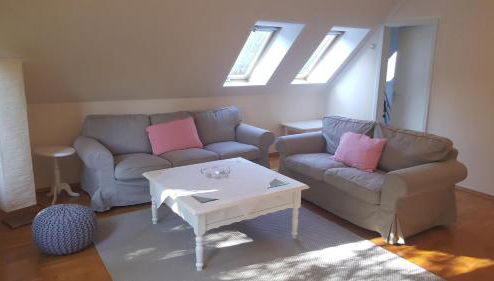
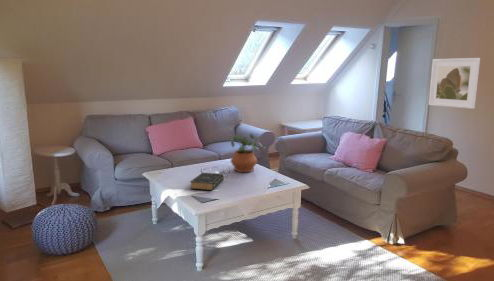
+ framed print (452, 82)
+ book (207, 181)
+ potted plant (247, 151)
